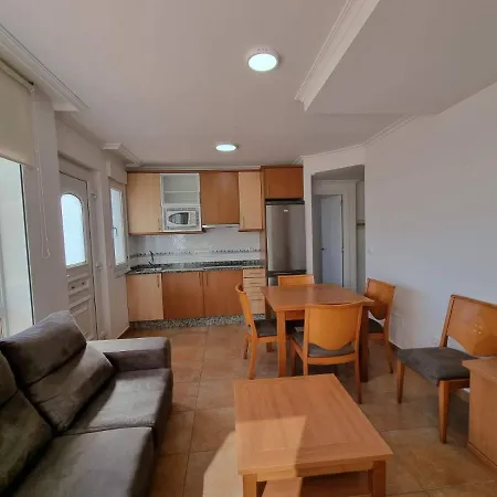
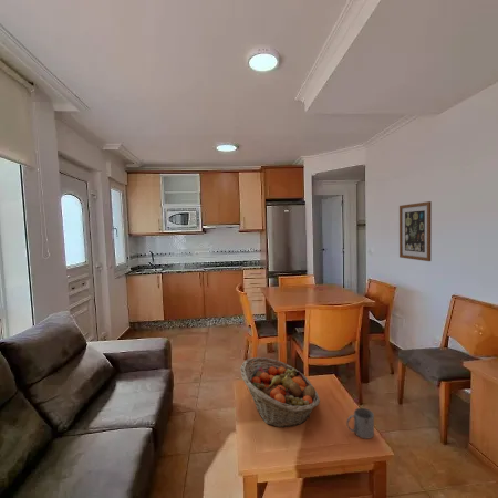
+ wall art (414, 231)
+ mug (360, 423)
+ fruit basket (279, 387)
